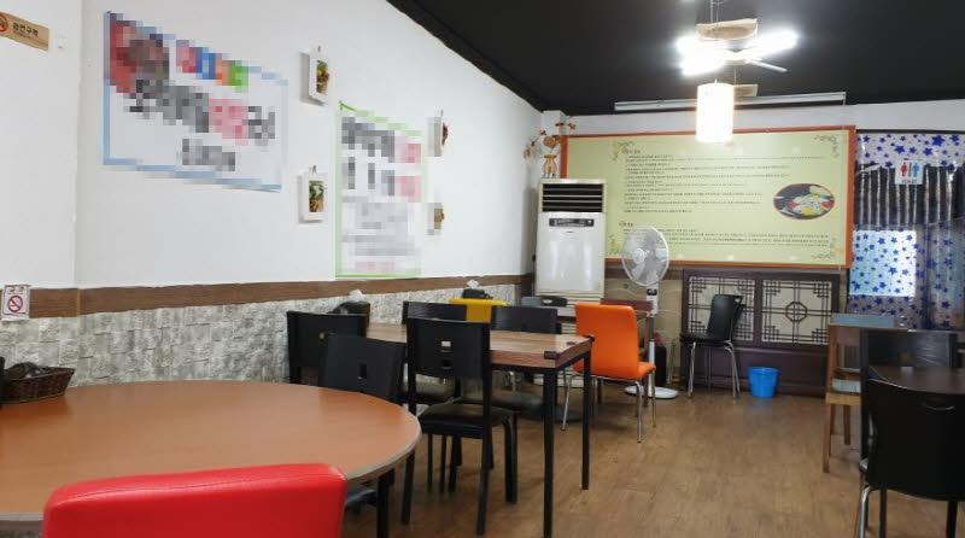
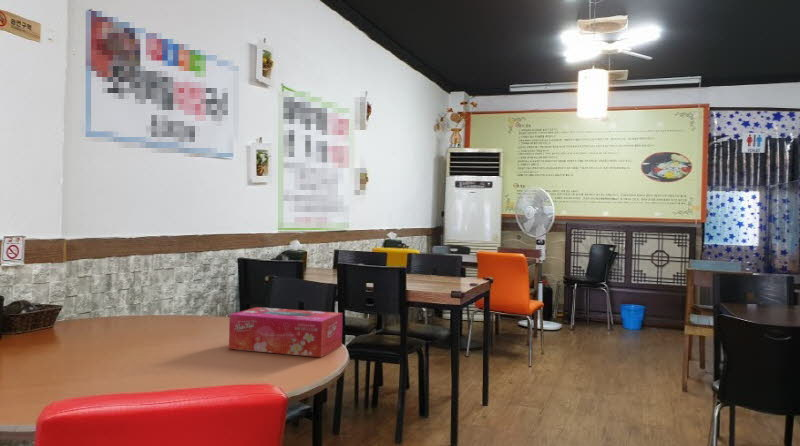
+ tissue box (286, 330)
